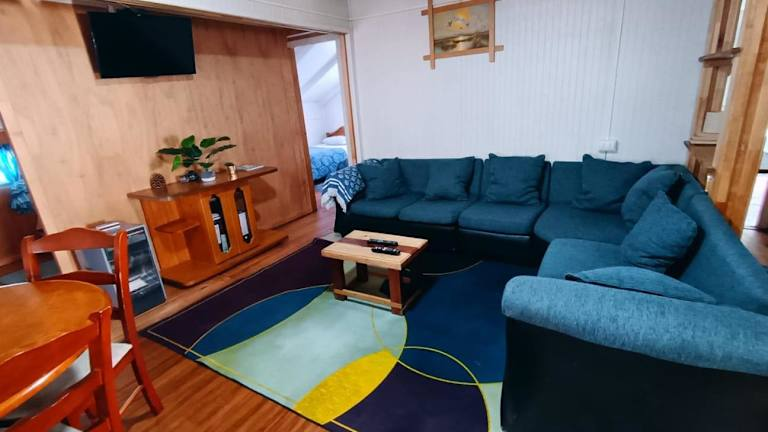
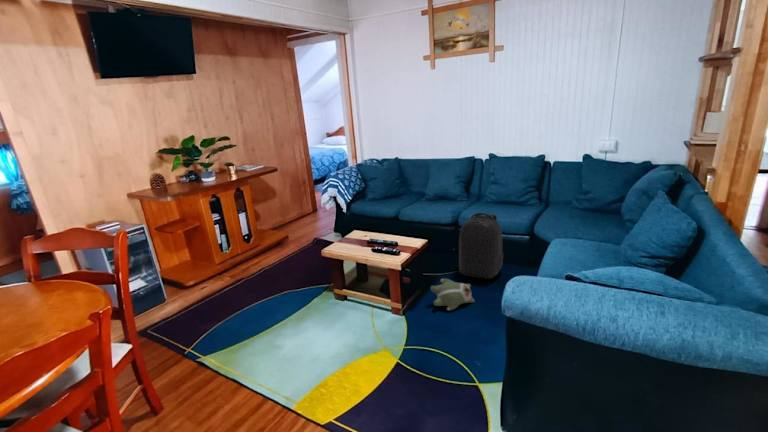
+ backpack (481, 243)
+ plush toy (453, 292)
